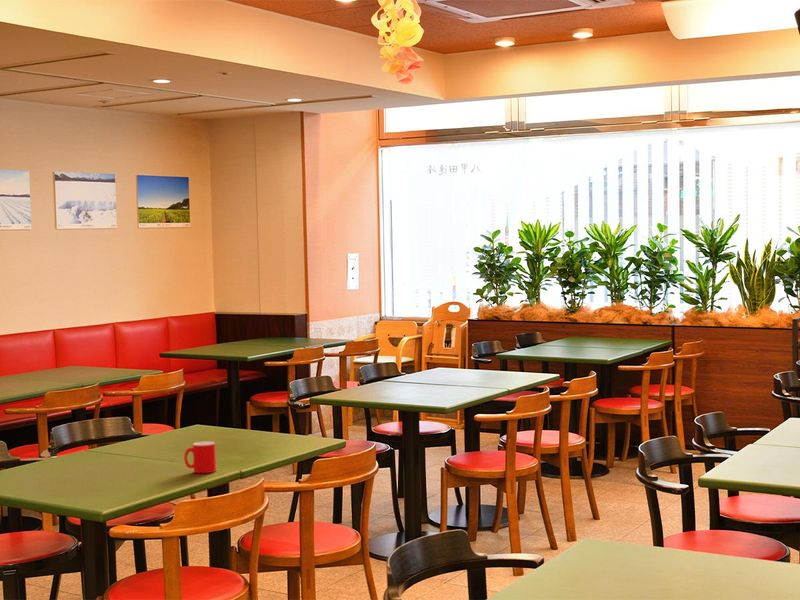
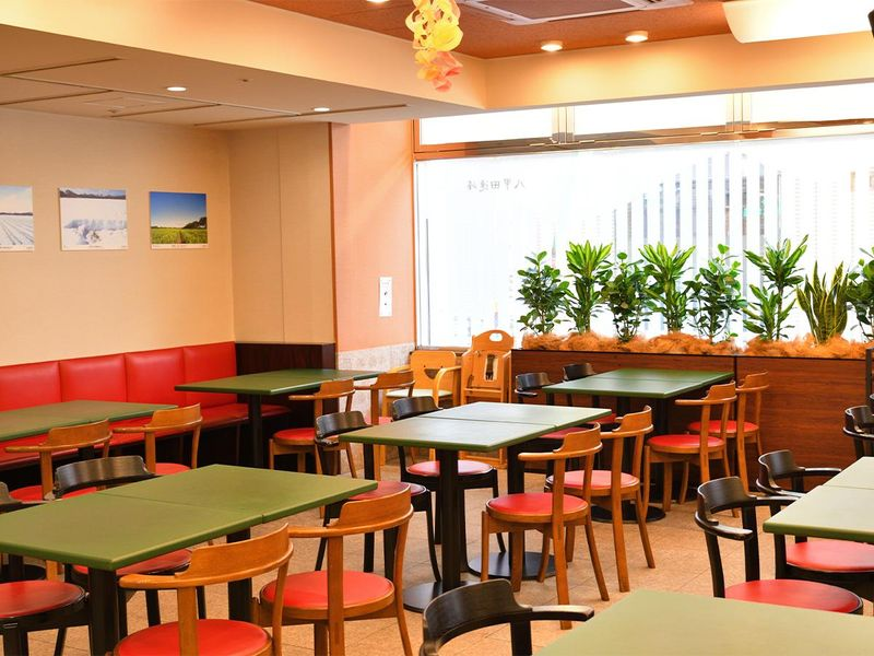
- cup (200, 457)
